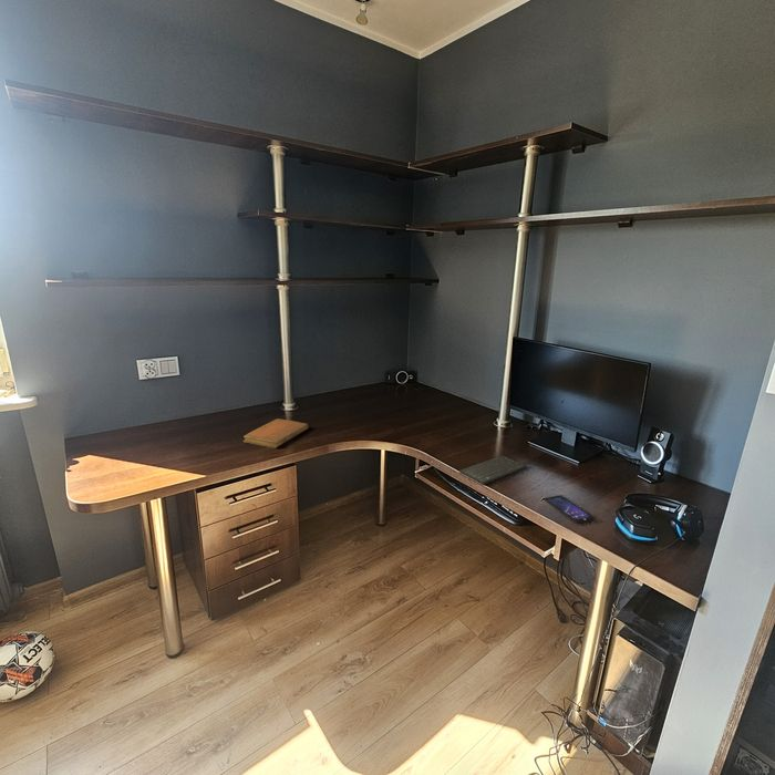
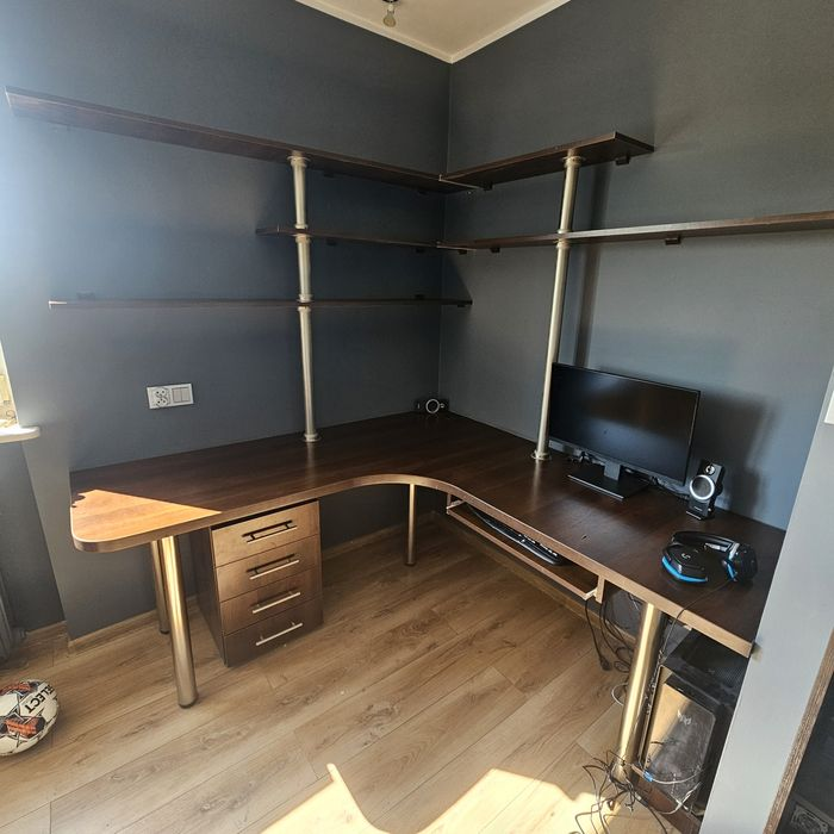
- keyboard (493, 468)
- smartphone (568, 508)
- notebook (277, 432)
